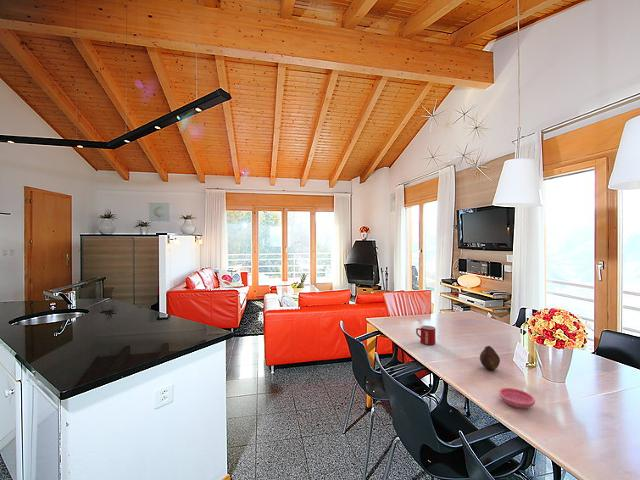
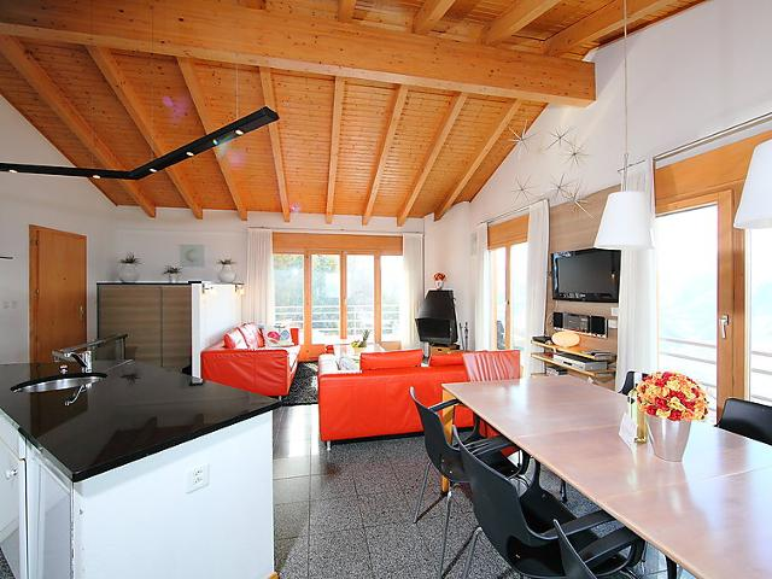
- fruit (489, 356)
- saucer (516, 398)
- mug (425, 334)
